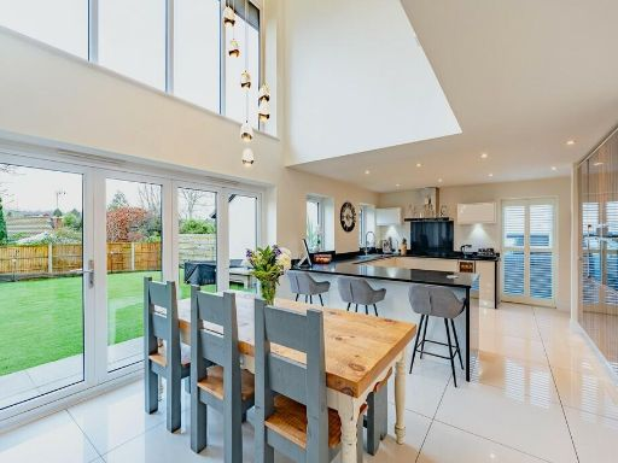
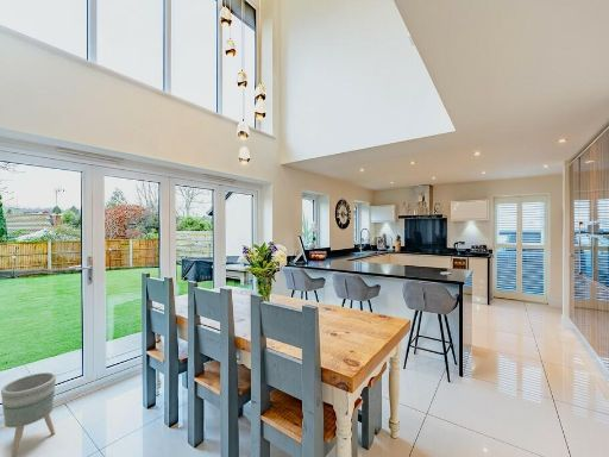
+ planter (30, 412)
